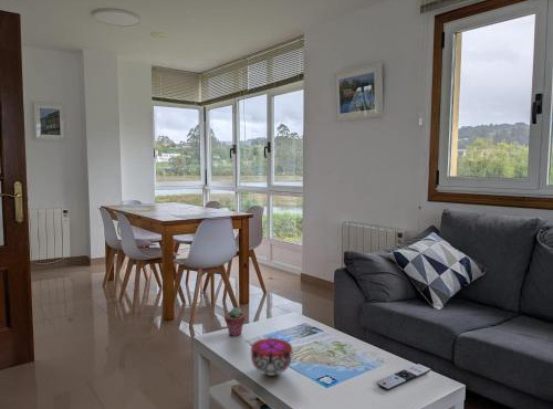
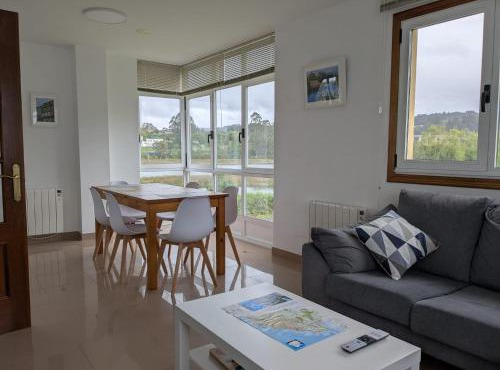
- potted succulent (234, 319)
- decorative bowl (271, 359)
